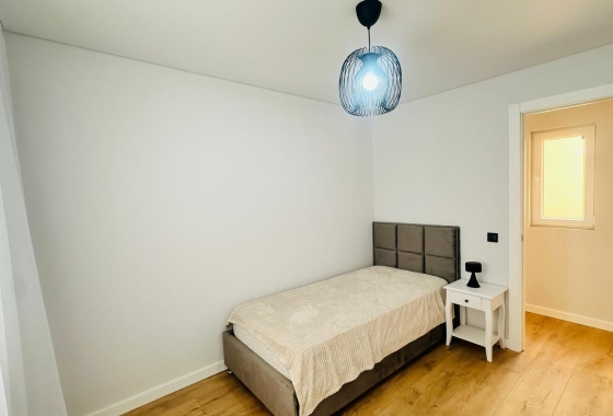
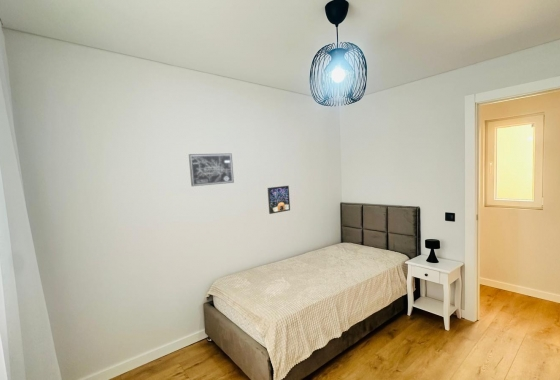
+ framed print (279, 199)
+ wall art (212, 169)
